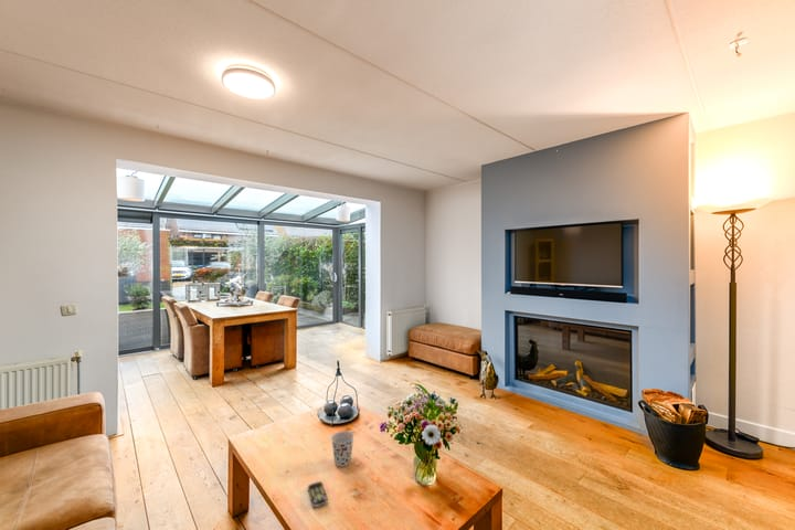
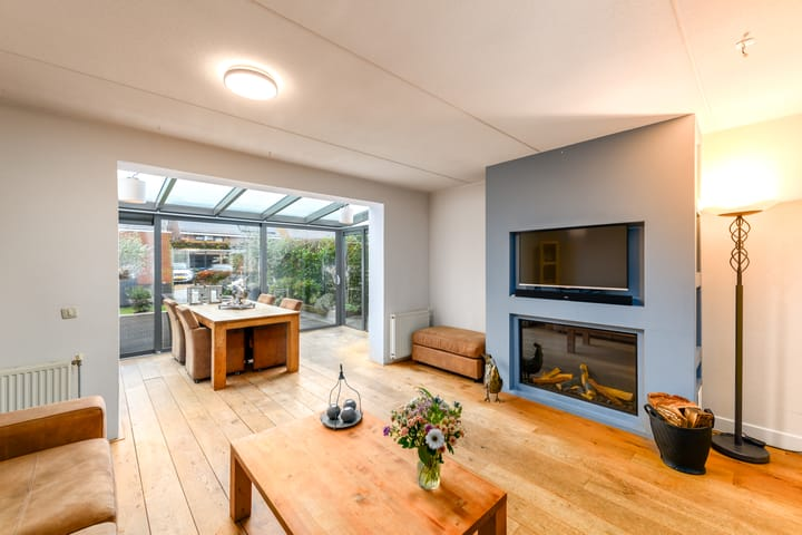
- cup (342, 449)
- remote control (317, 494)
